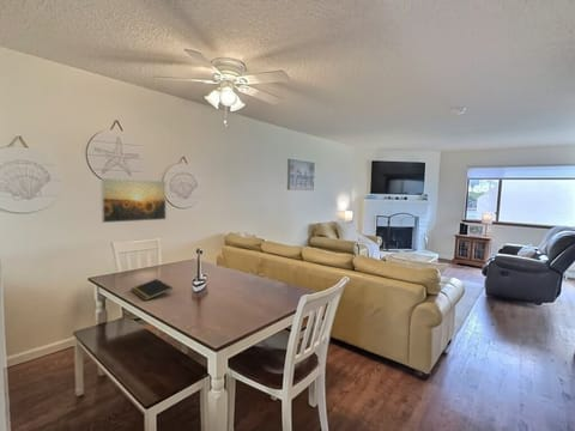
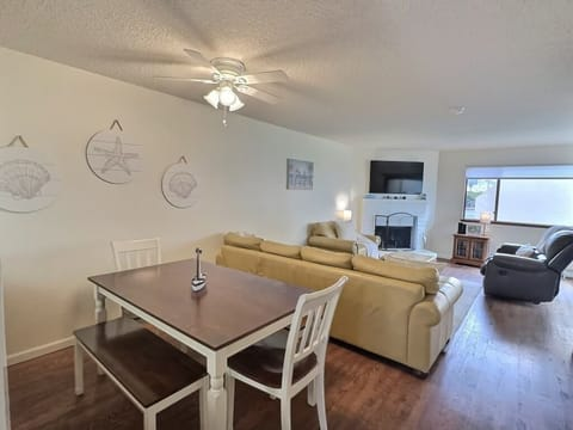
- notepad (151, 289)
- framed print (135, 200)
